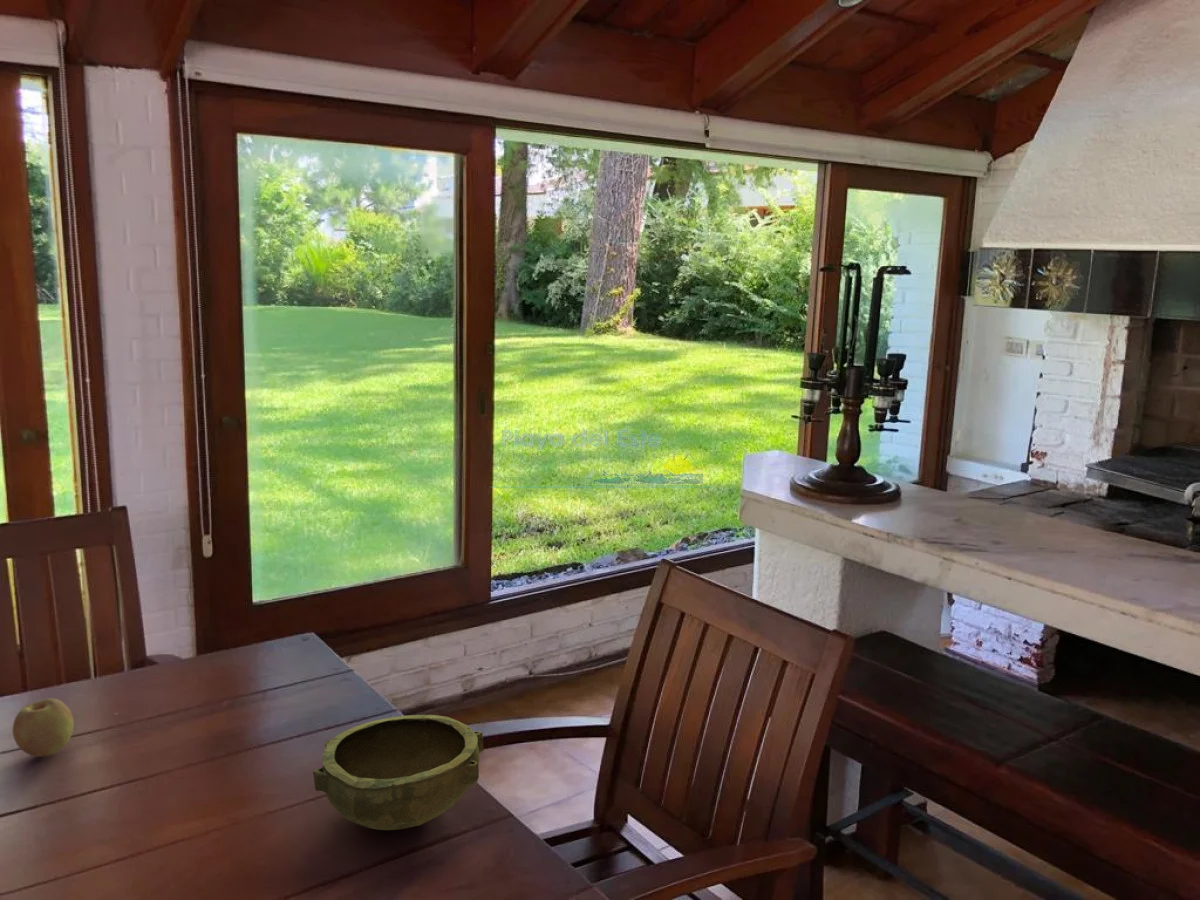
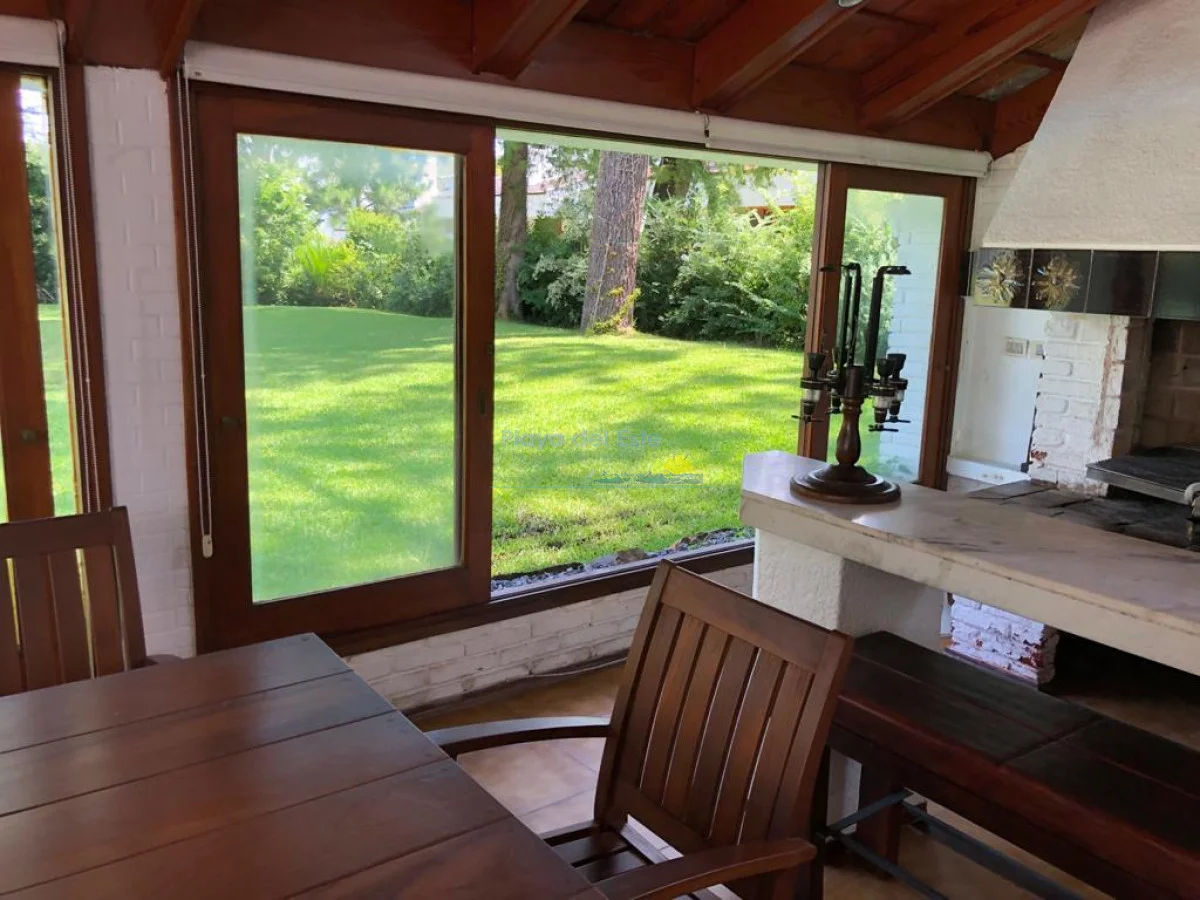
- bowl (400, 775)
- fruit (43, 728)
